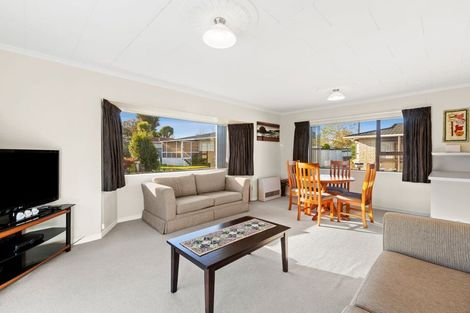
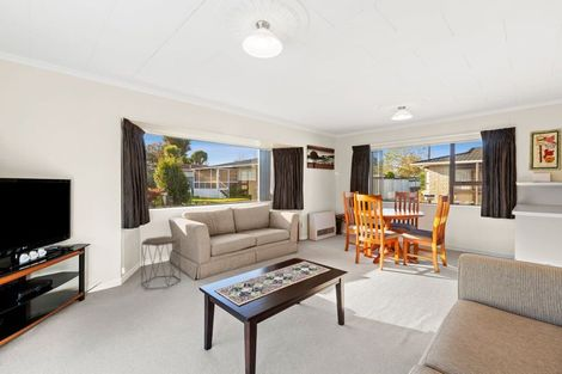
+ side table (160, 259)
